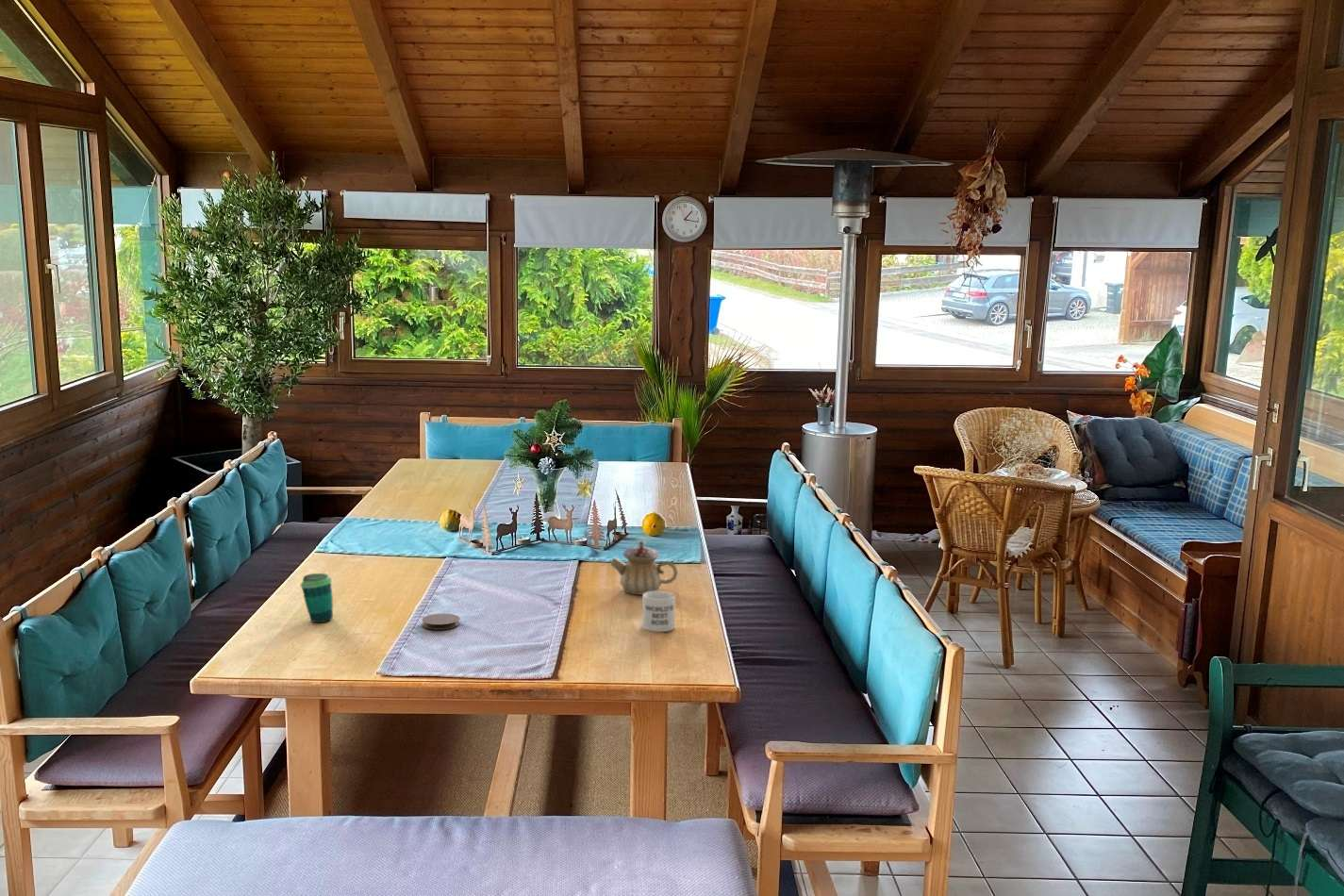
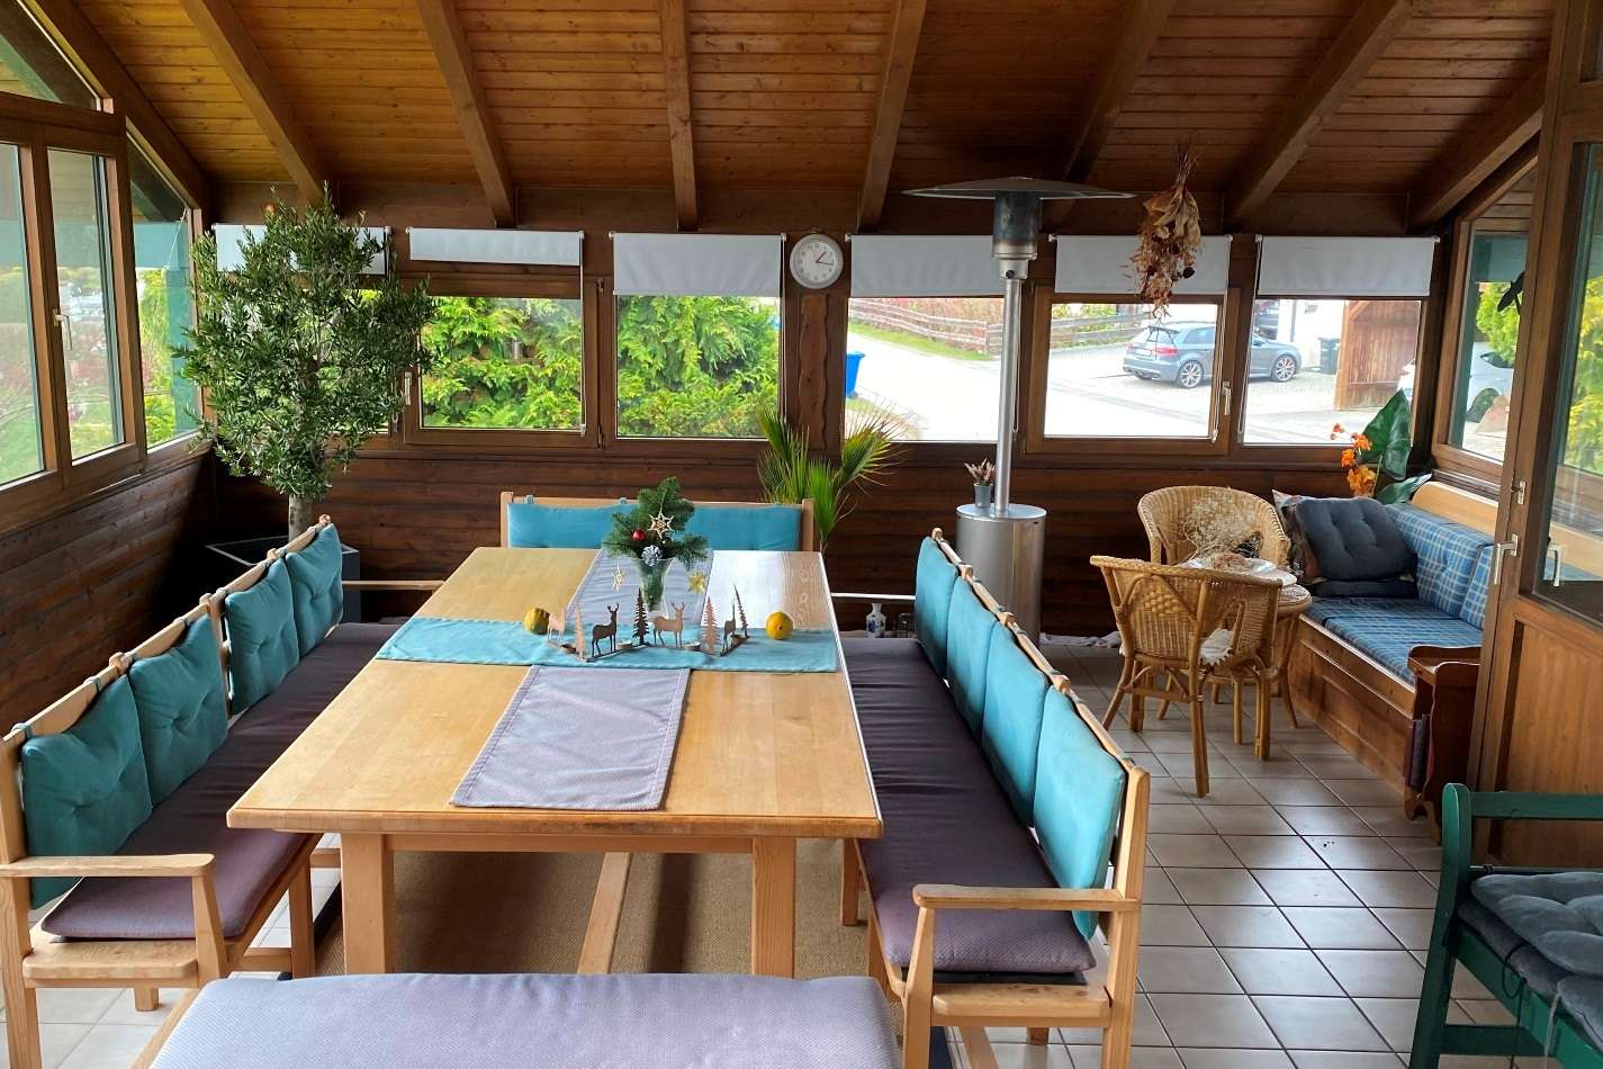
- mug (657, 609)
- teapot (643, 565)
- coaster (440, 621)
- cup (316, 598)
